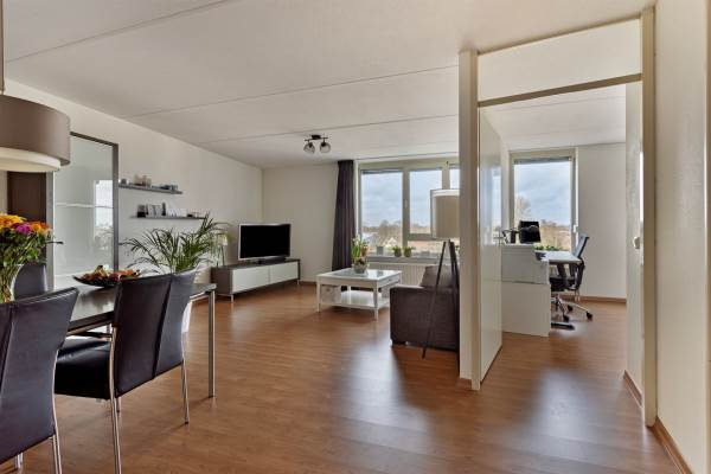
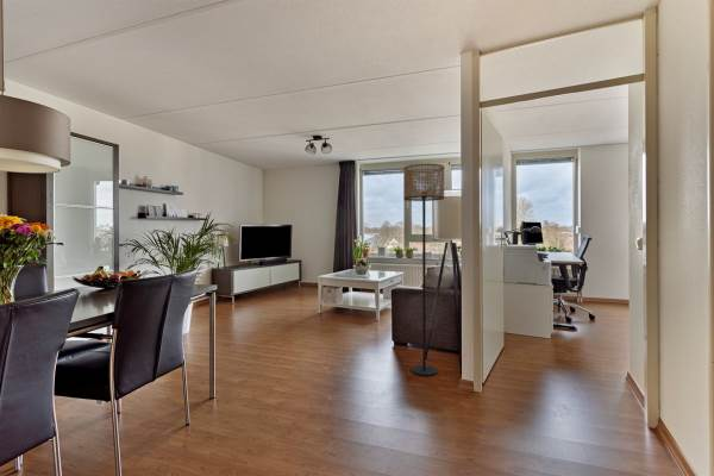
+ floor lamp (424, 269)
